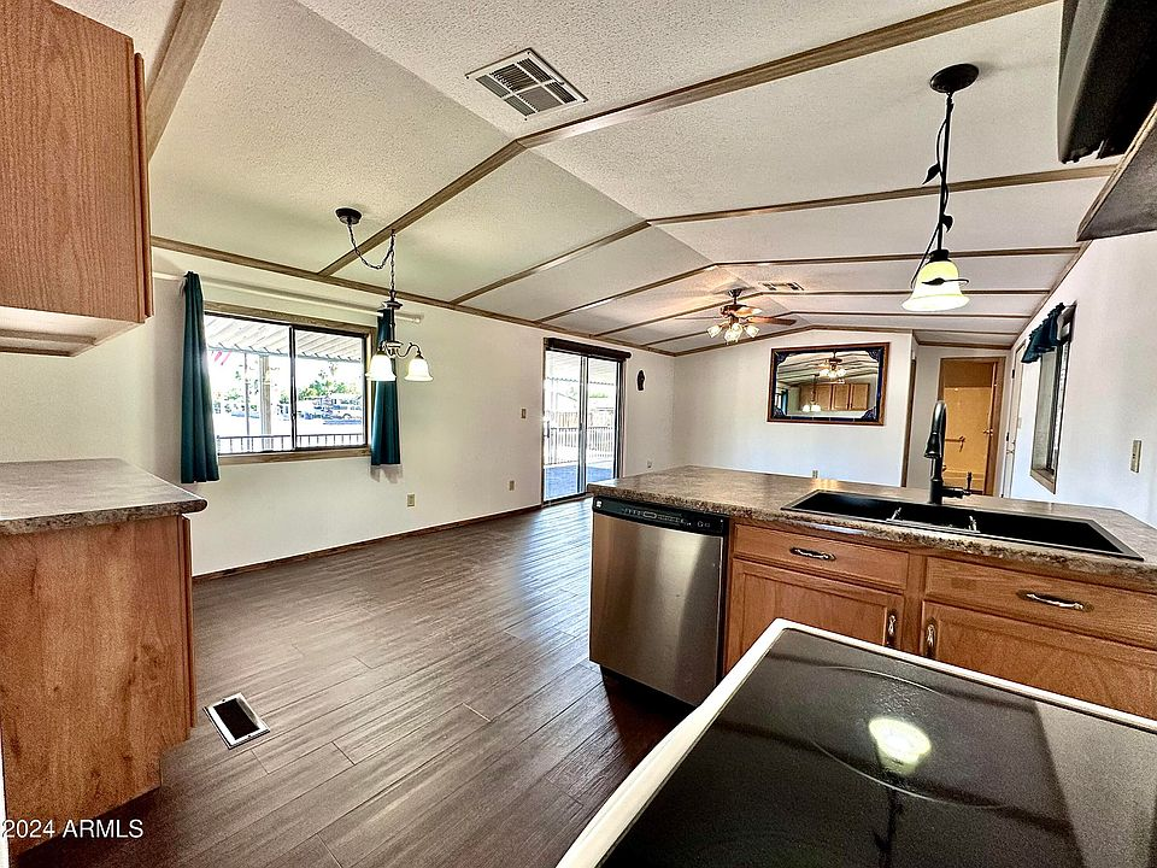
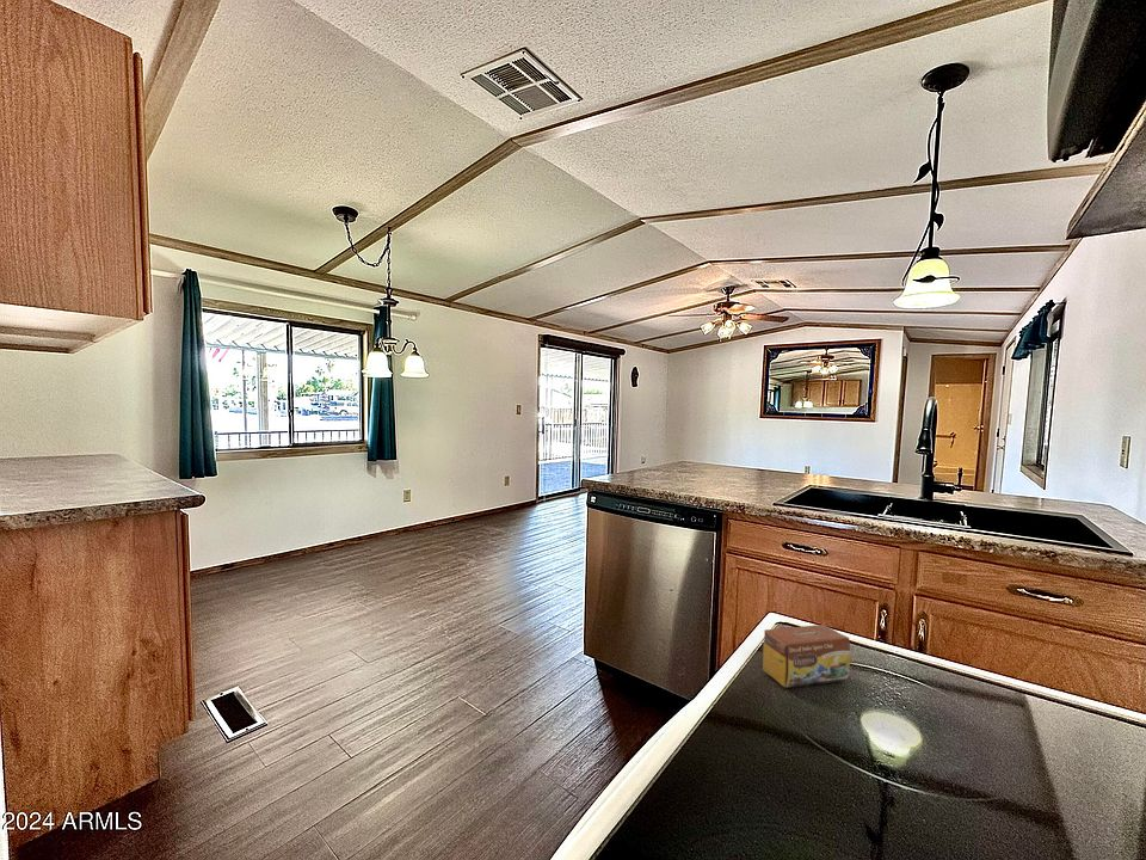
+ tea box (805, 655)
